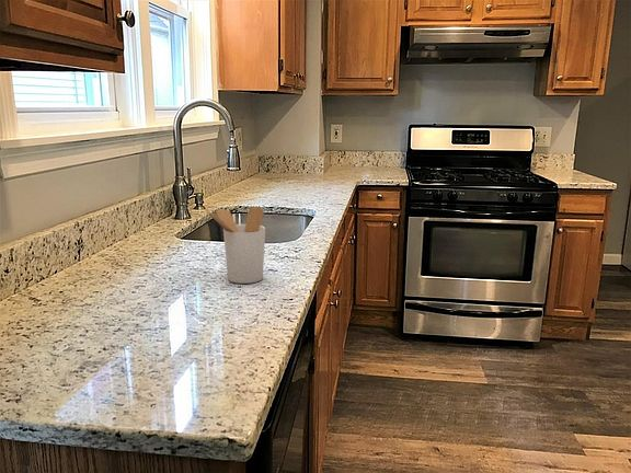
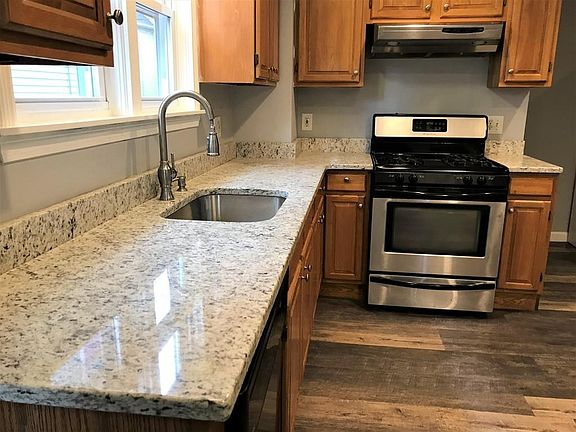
- utensil holder (234, 242)
